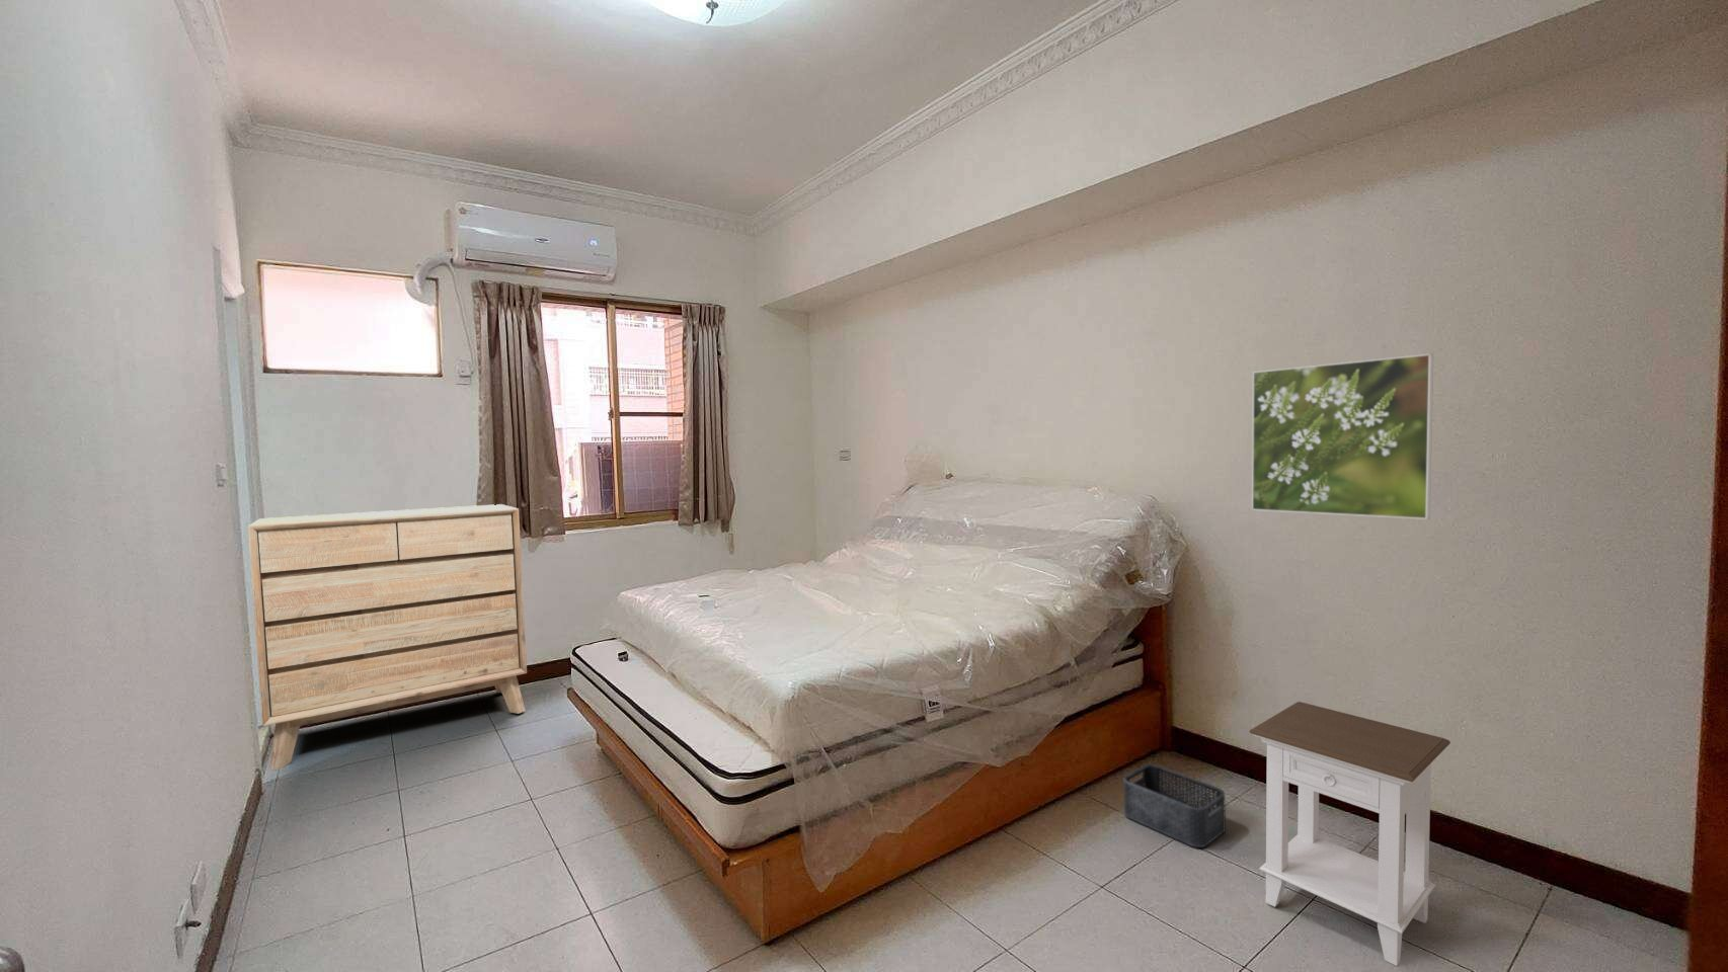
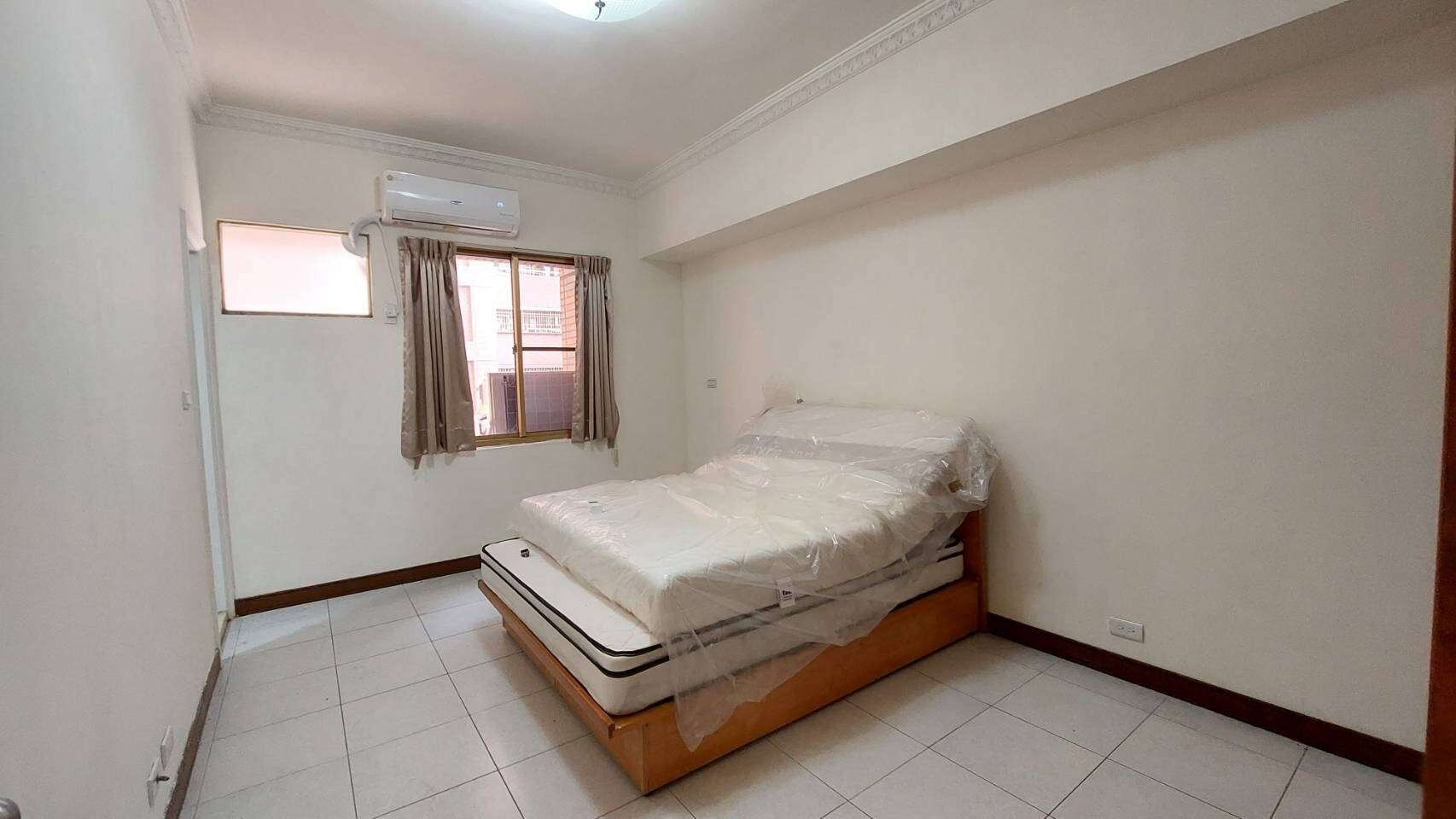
- dresser (400, 618)
- storage bin (1173, 803)
- nightstand (1353, 803)
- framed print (1334, 438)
